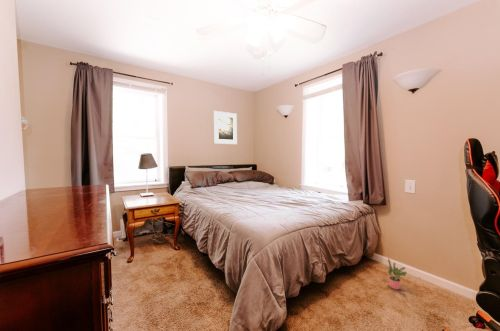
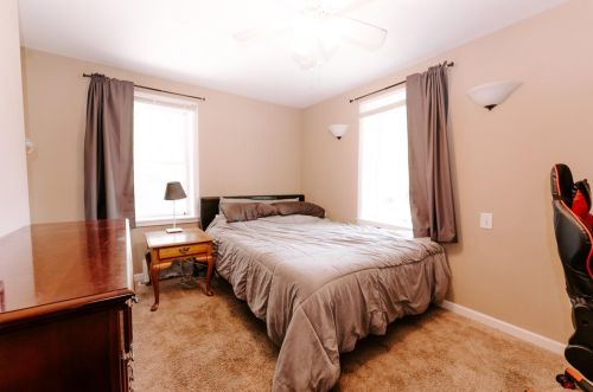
- potted plant (398, 273)
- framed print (225, 128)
